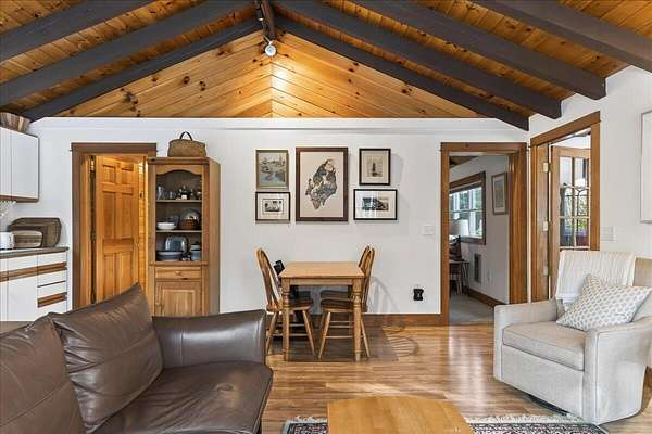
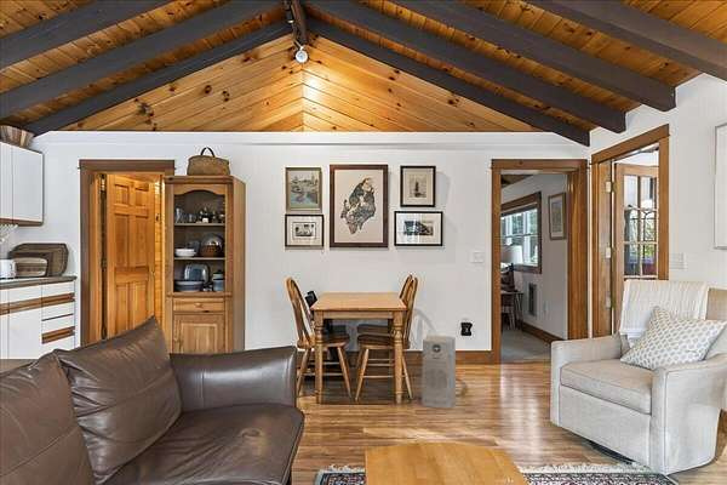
+ air purifier (439, 370)
